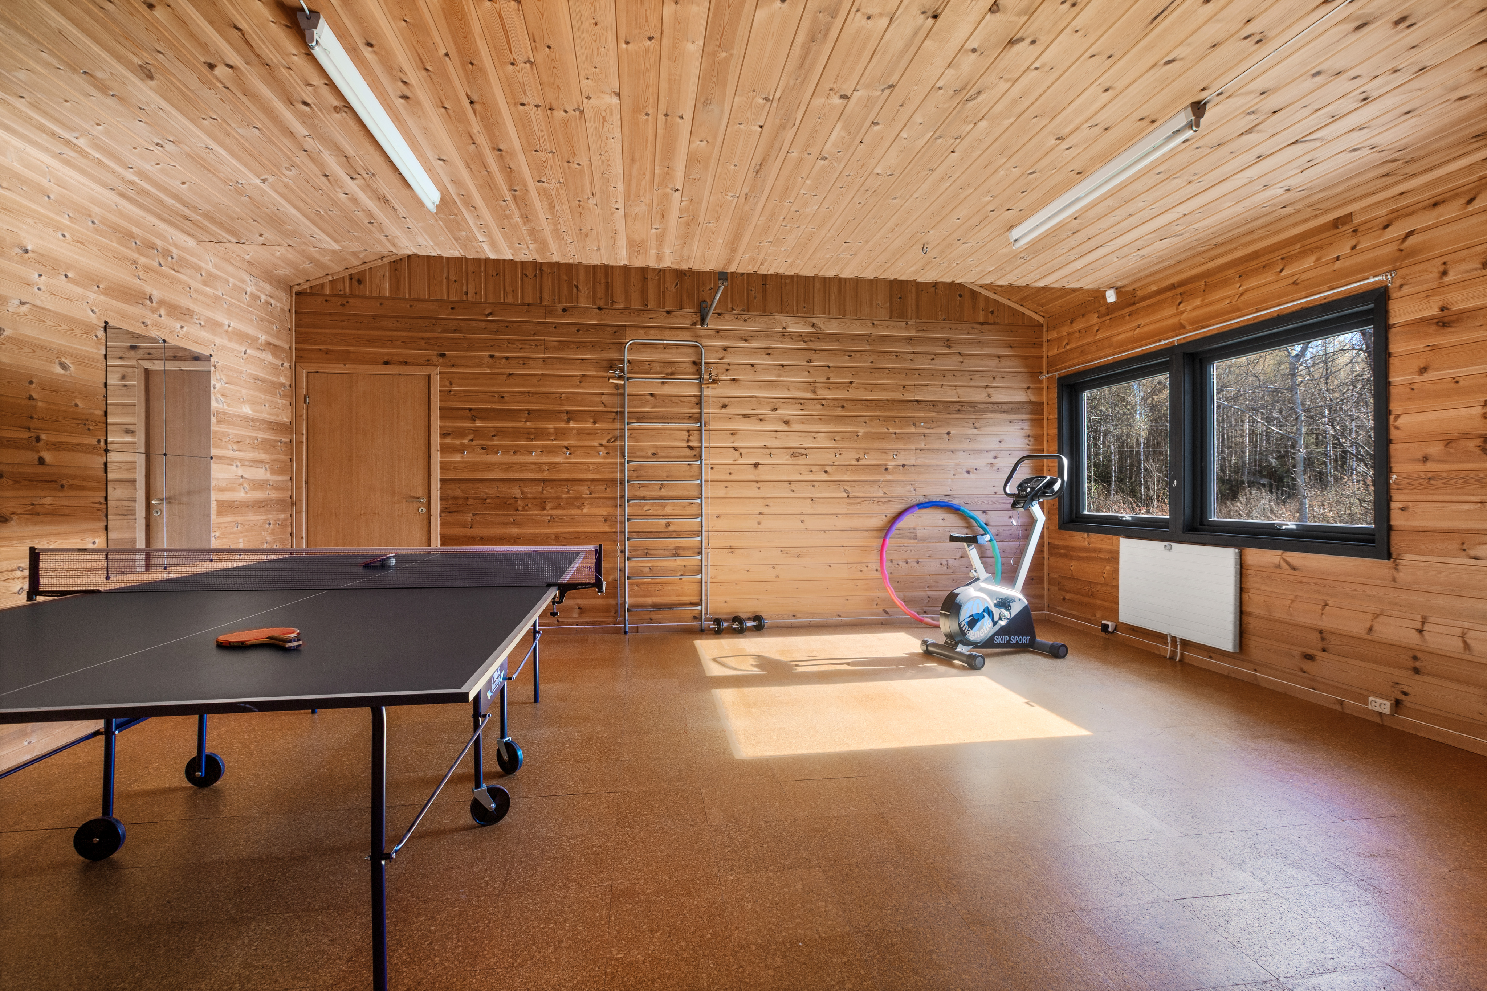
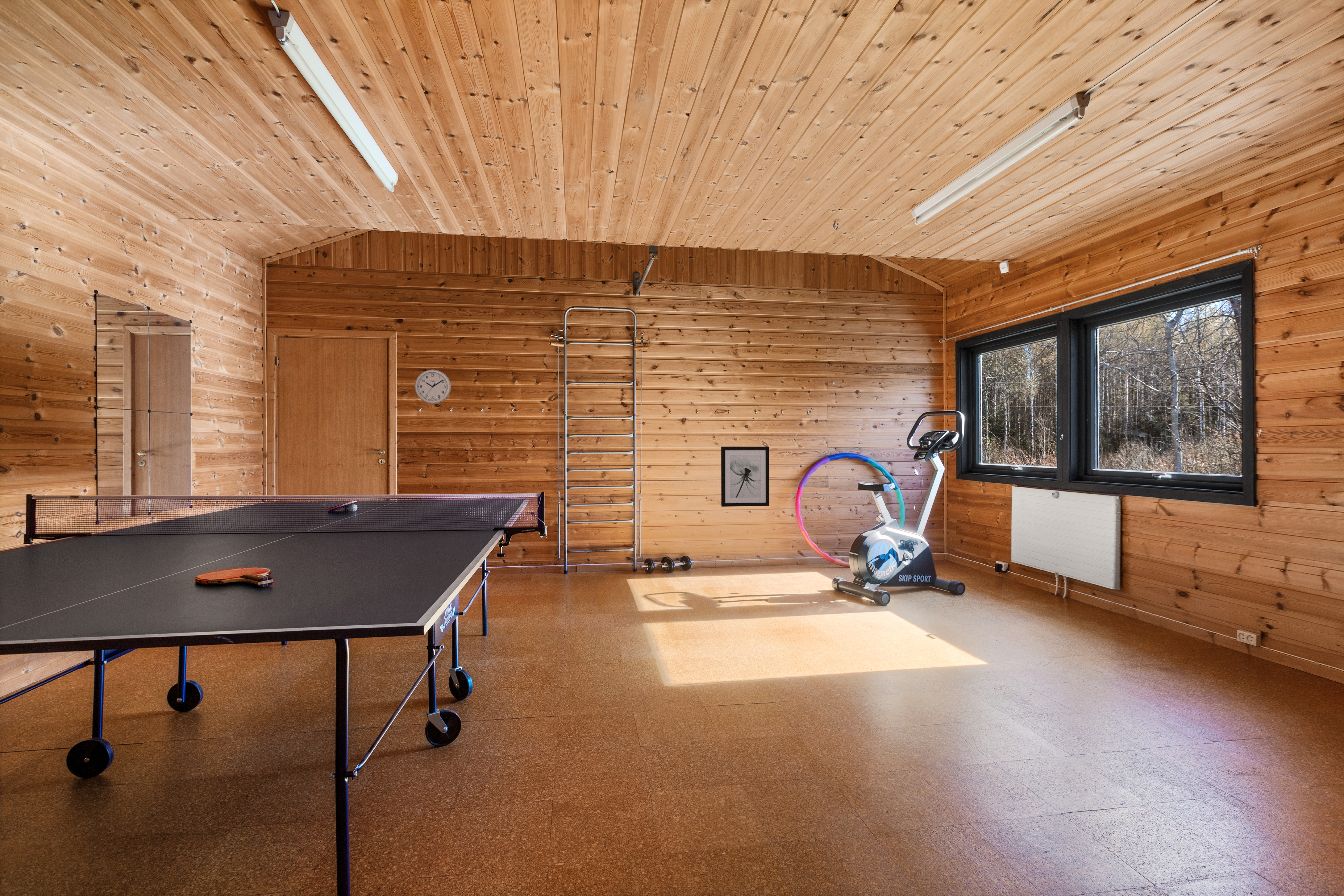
+ wall clock (432, 386)
+ wall art (745, 476)
